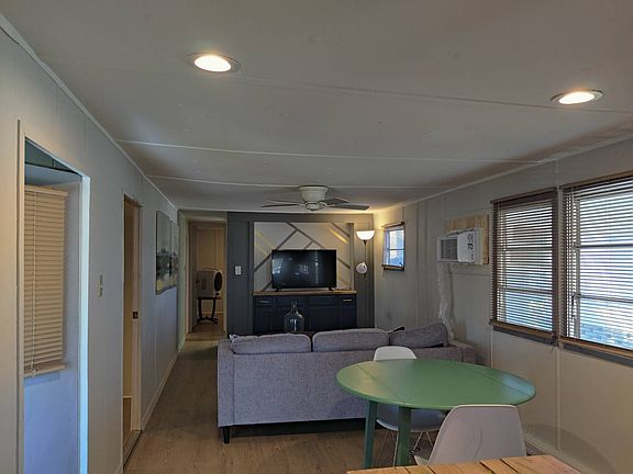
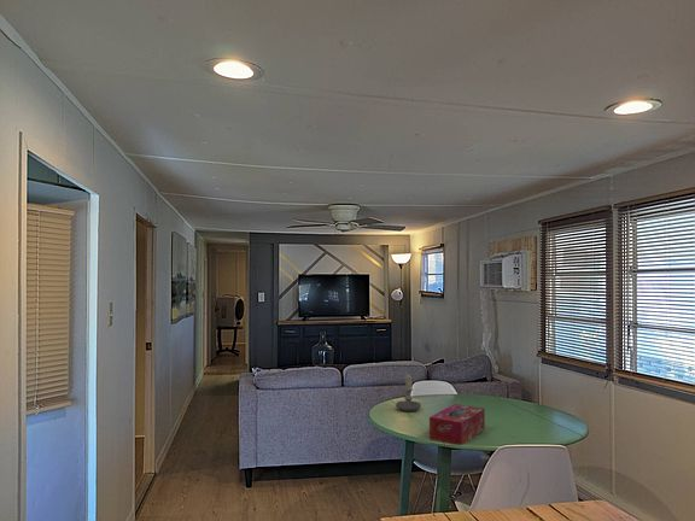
+ candle (408, 391)
+ tissue box (457, 423)
